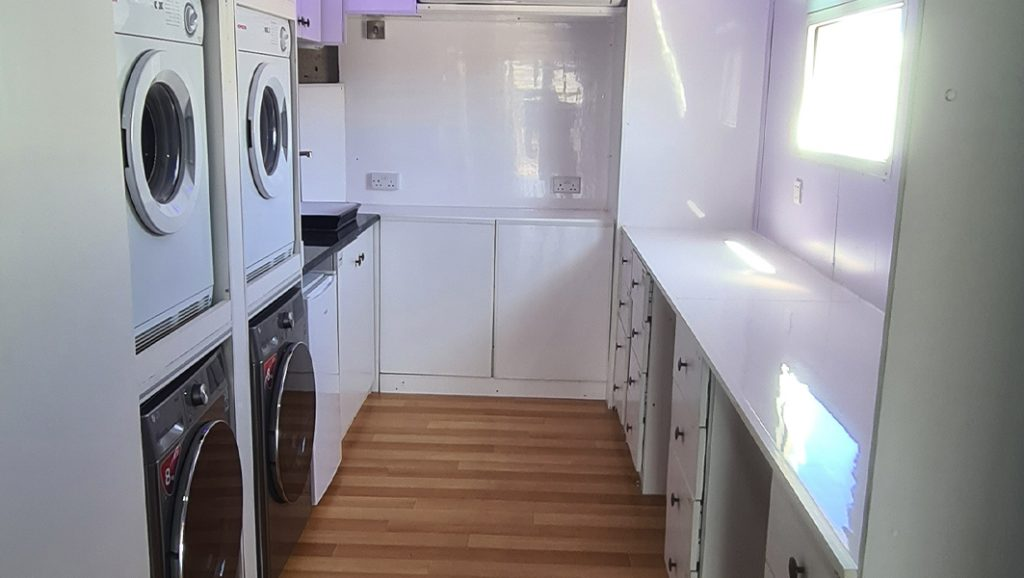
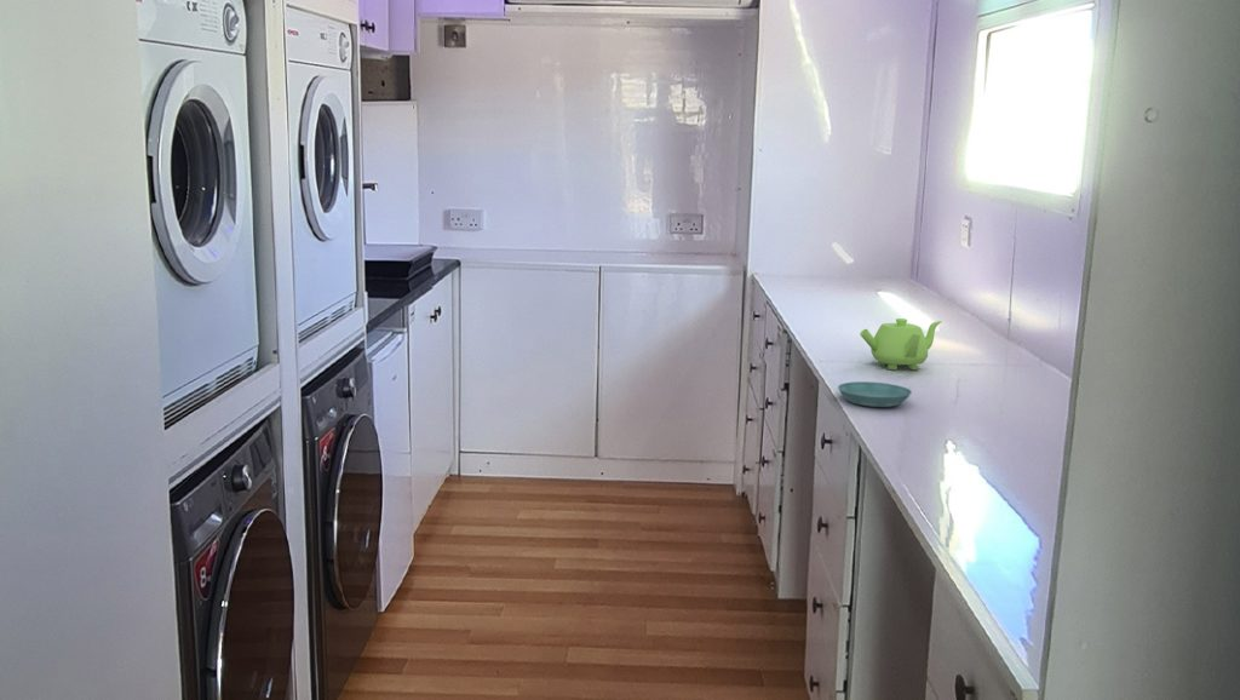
+ teapot (901, 343)
+ saucer (873, 395)
